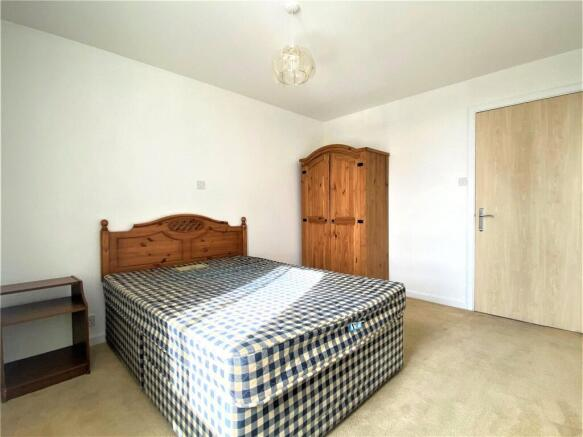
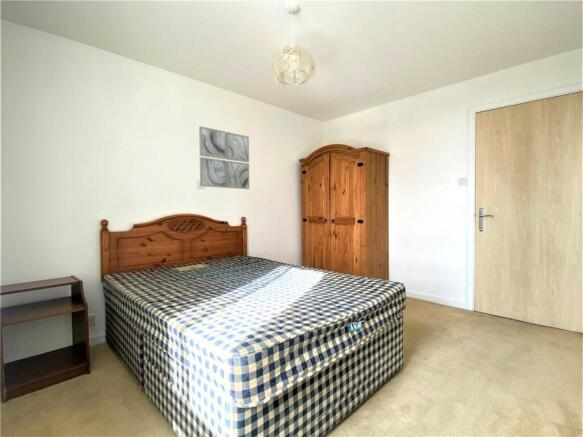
+ wall art (225, 160)
